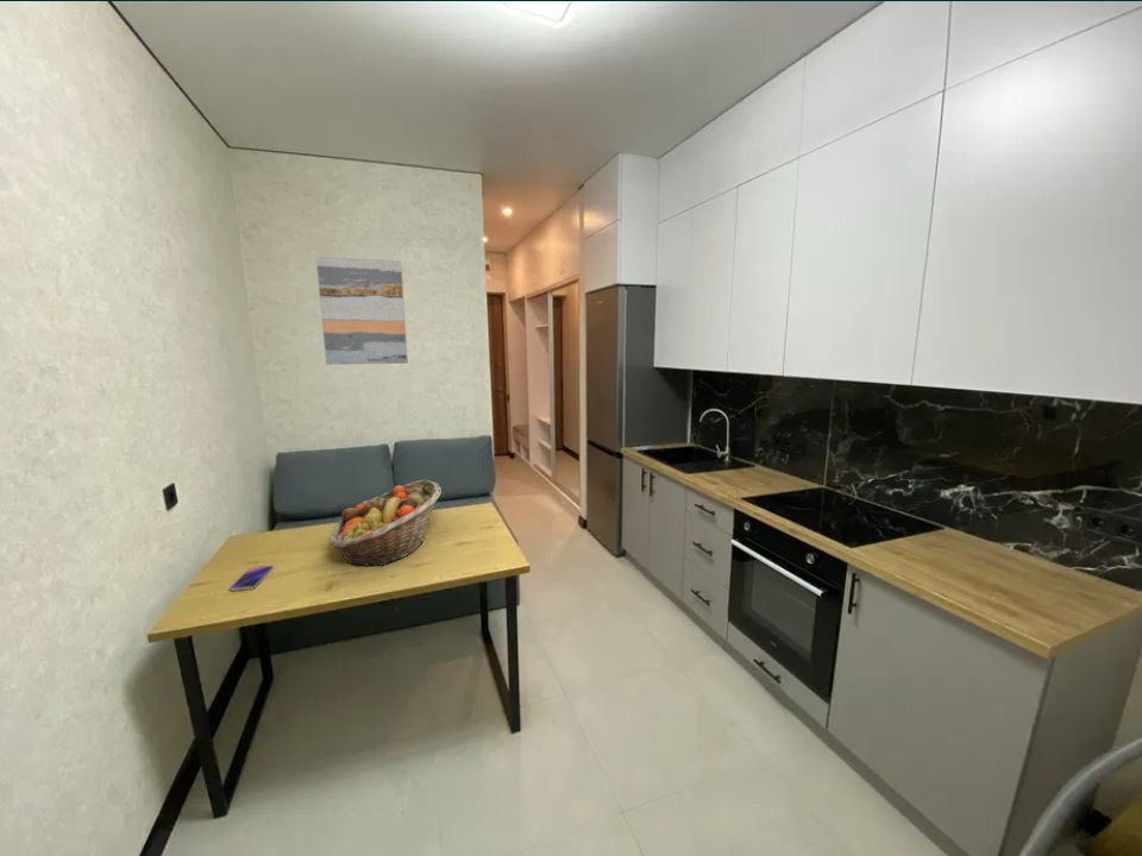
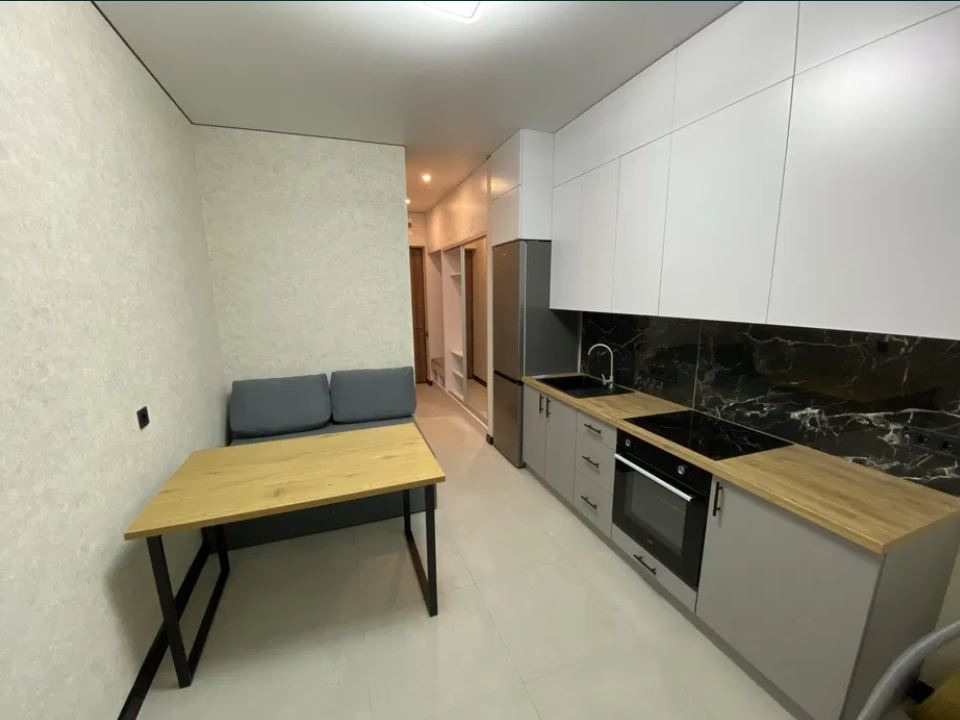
- fruit basket (388, 518)
- smartphone (252, 577)
- wall art (364, 311)
